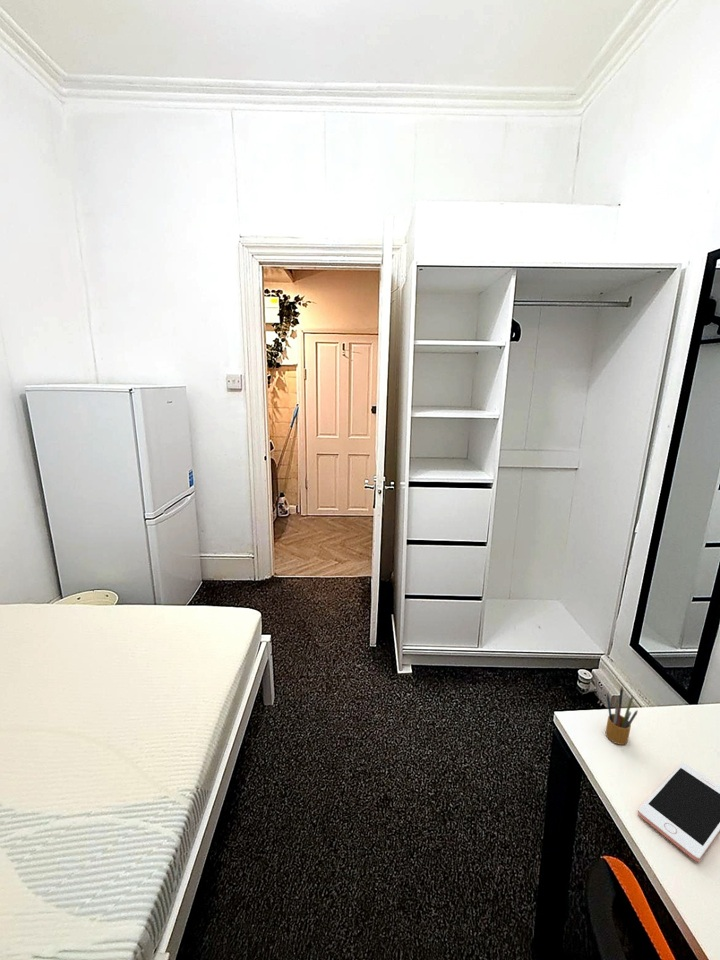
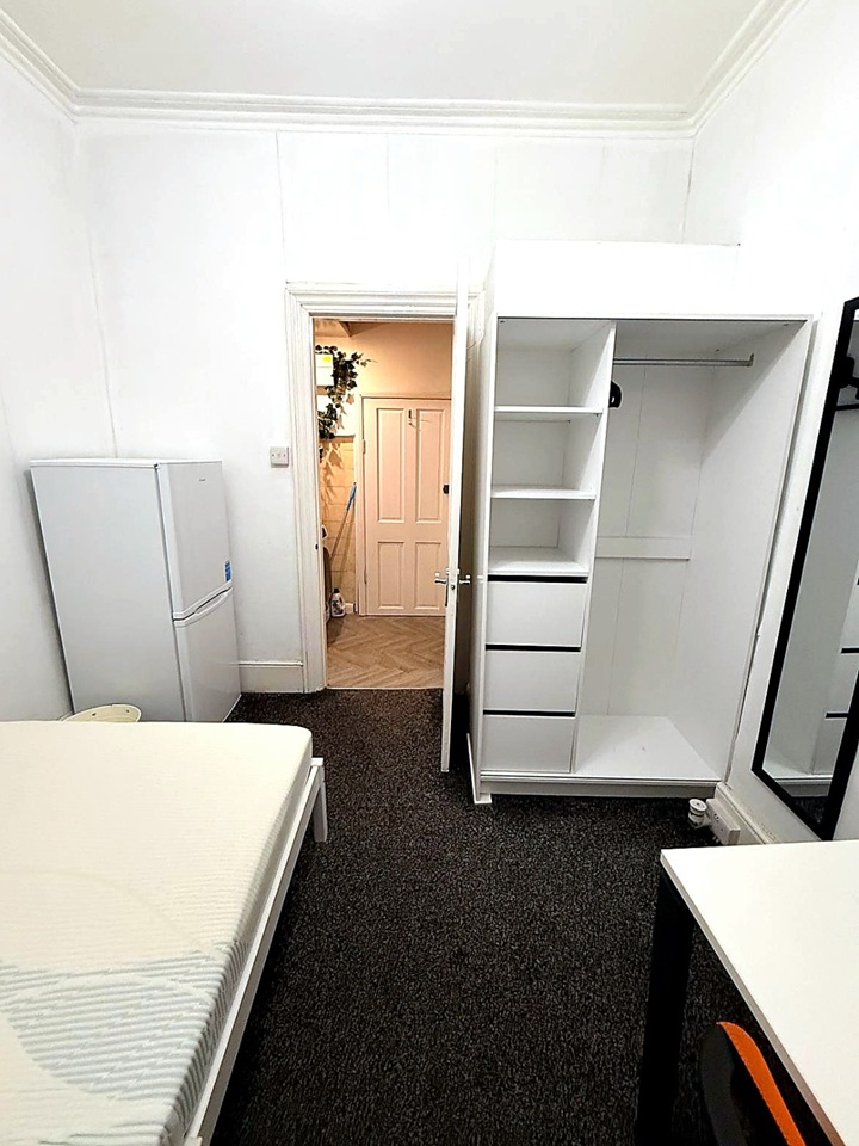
- pencil box (619, 715)
- cell phone (689, 806)
